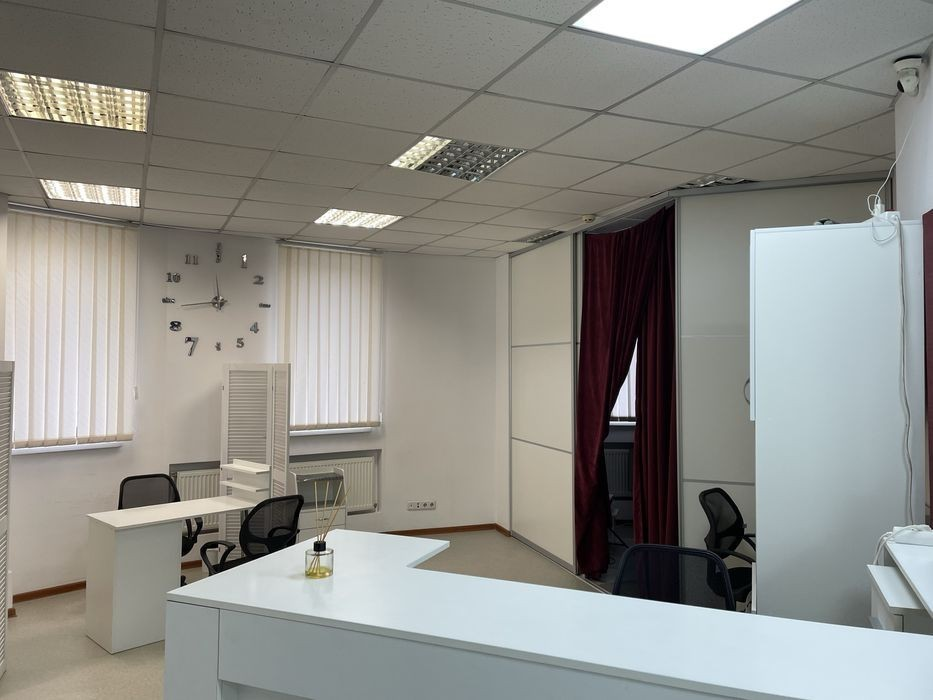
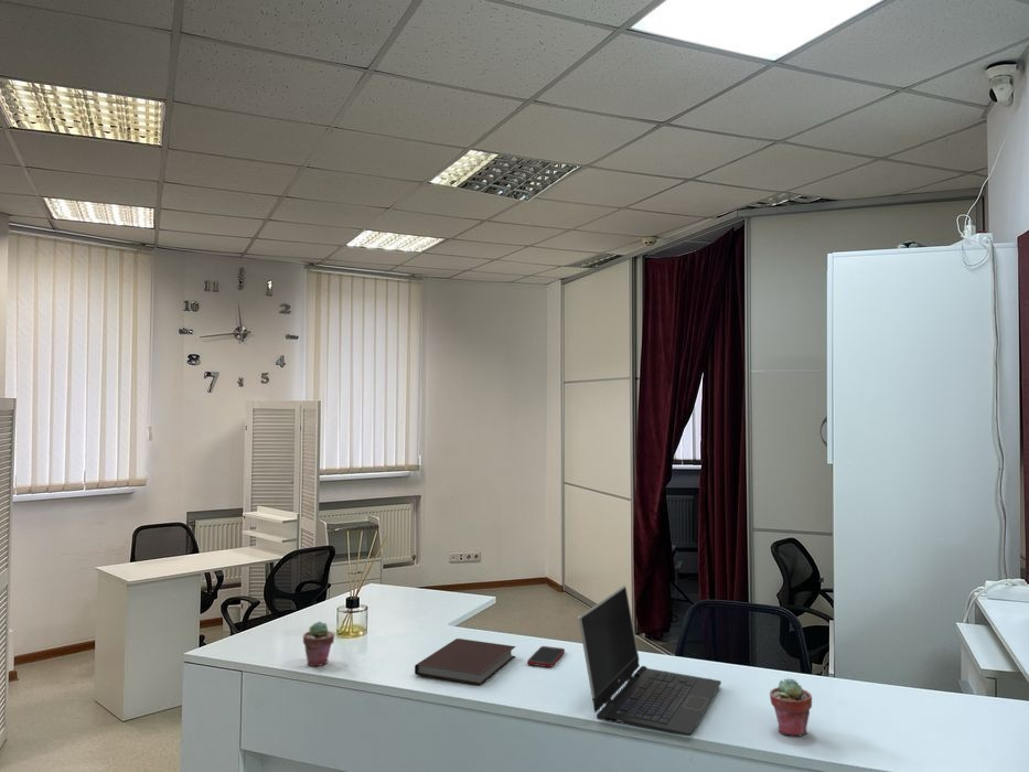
+ cell phone (546, 656)
+ potted succulent (318, 642)
+ potted succulent (791, 704)
+ laptop computer (645, 666)
+ notebook (467, 660)
